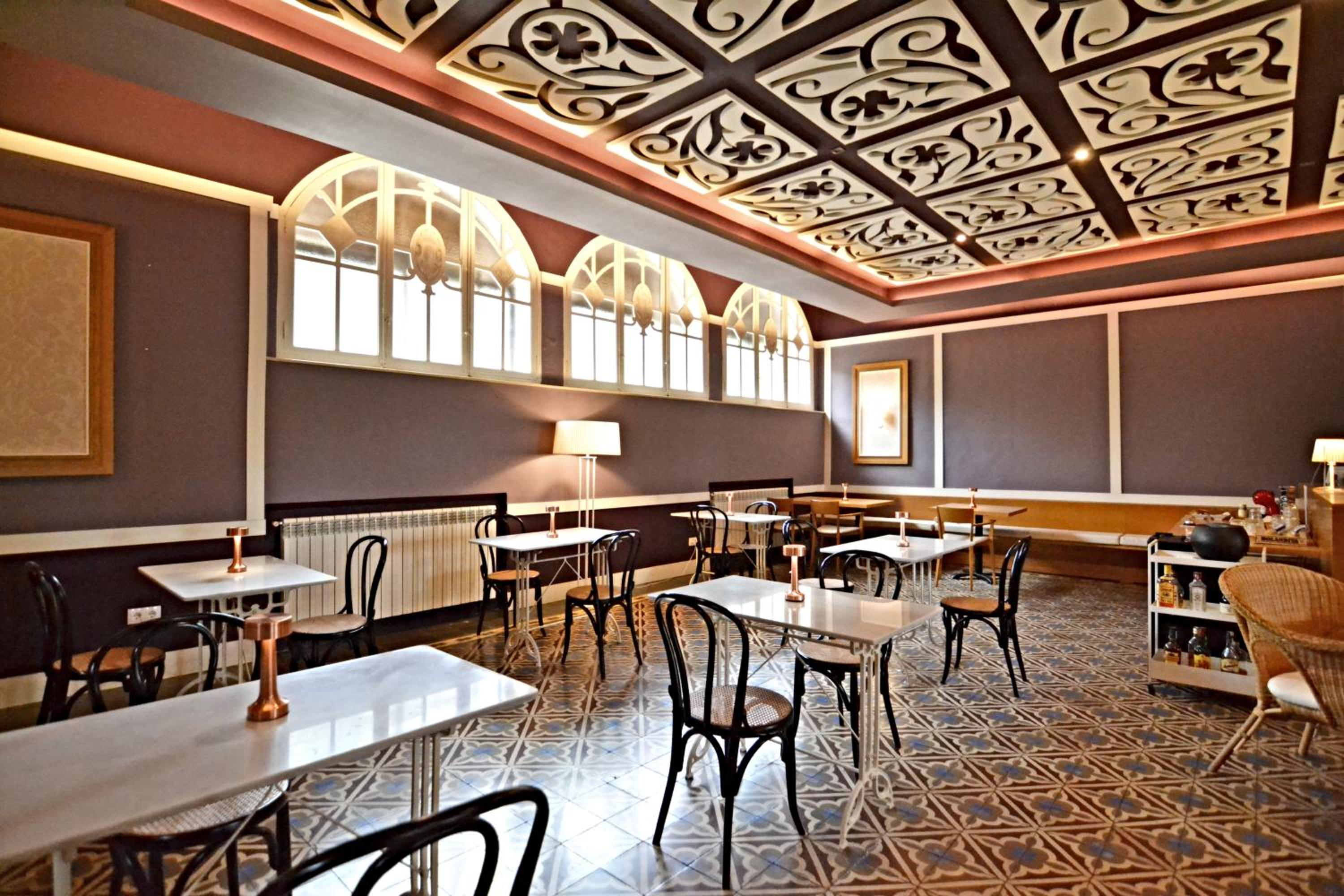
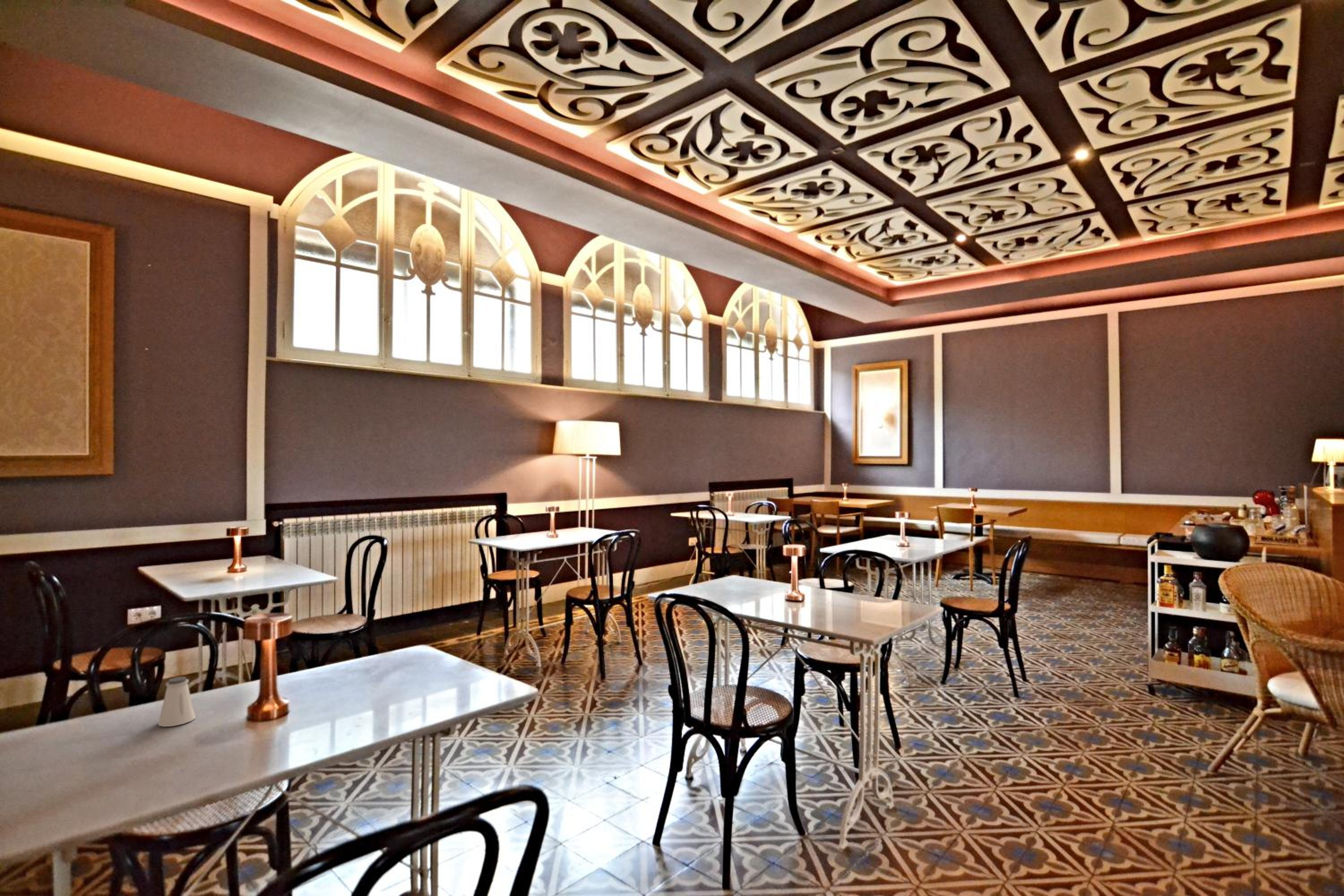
+ saltshaker (177, 699)
